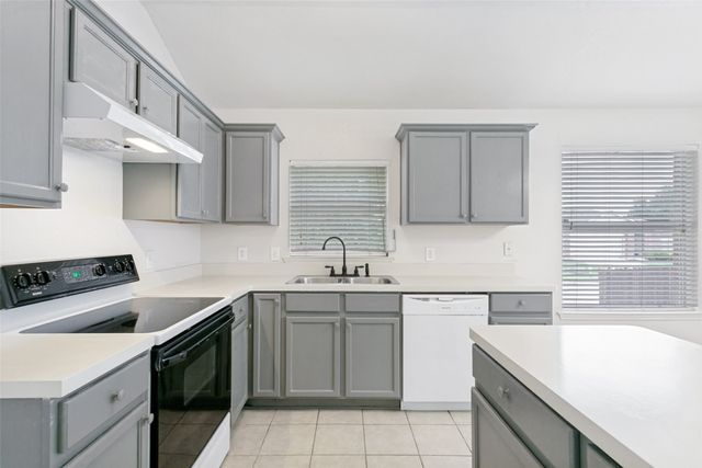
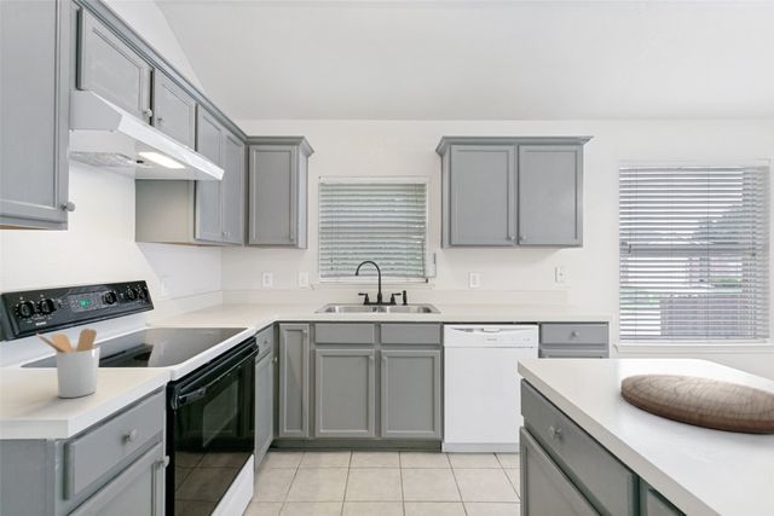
+ cutting board (703, 398)
+ utensil holder (67, 361)
